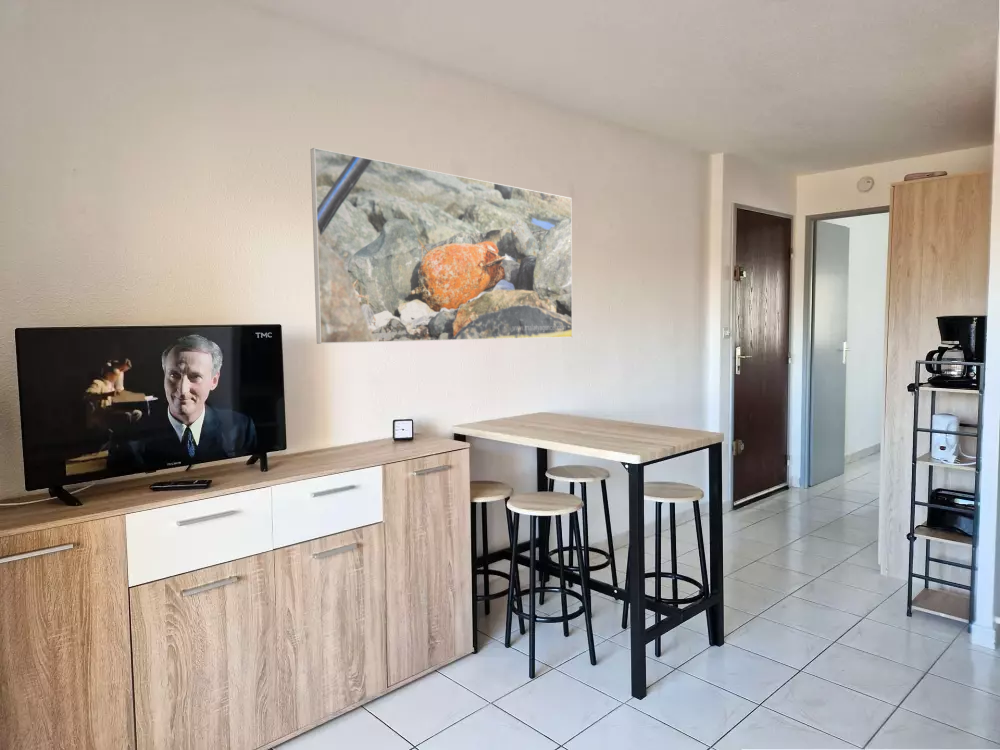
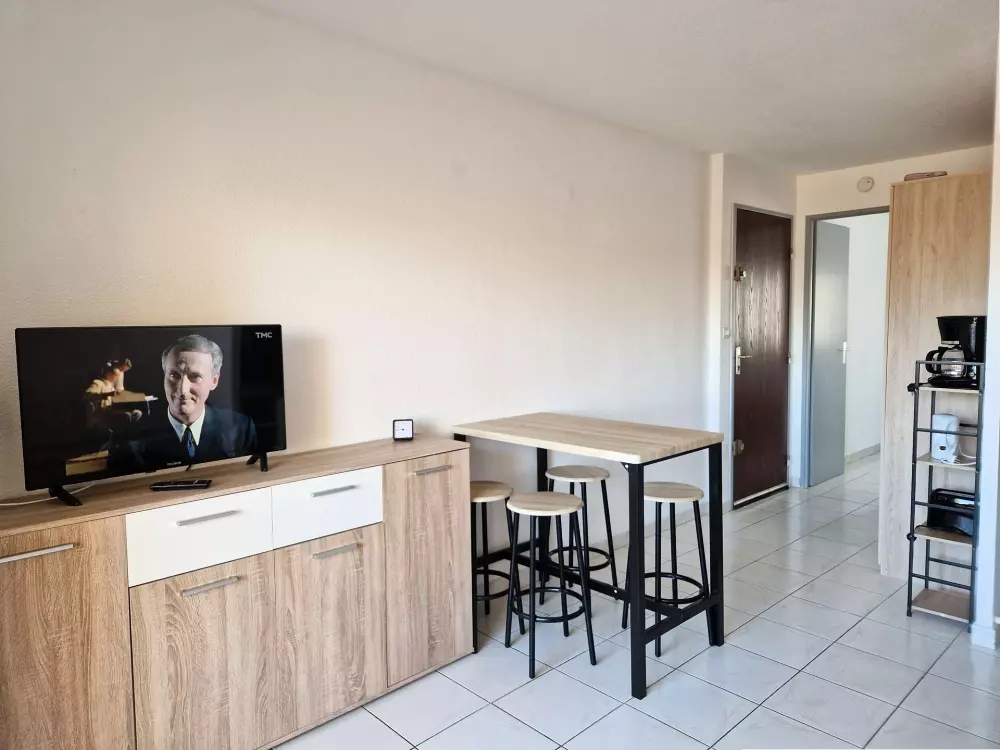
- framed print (463, 259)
